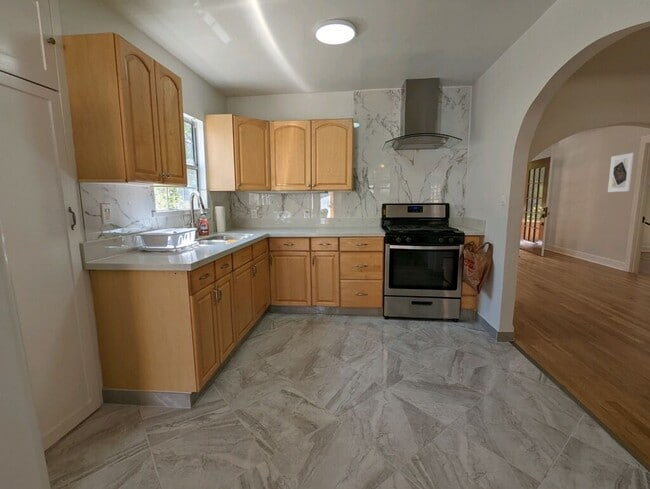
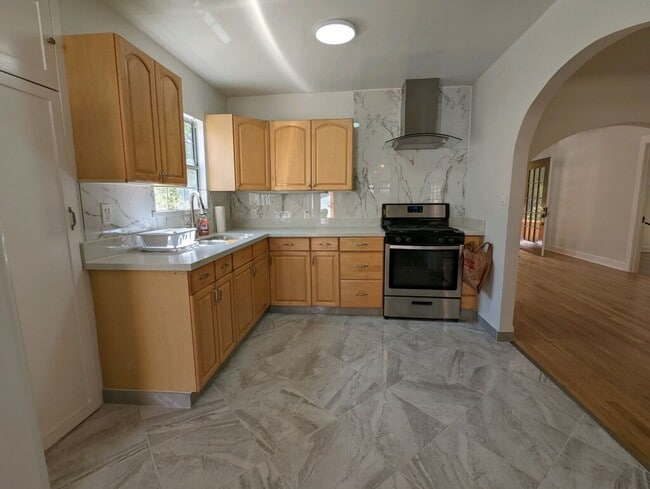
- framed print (620, 173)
